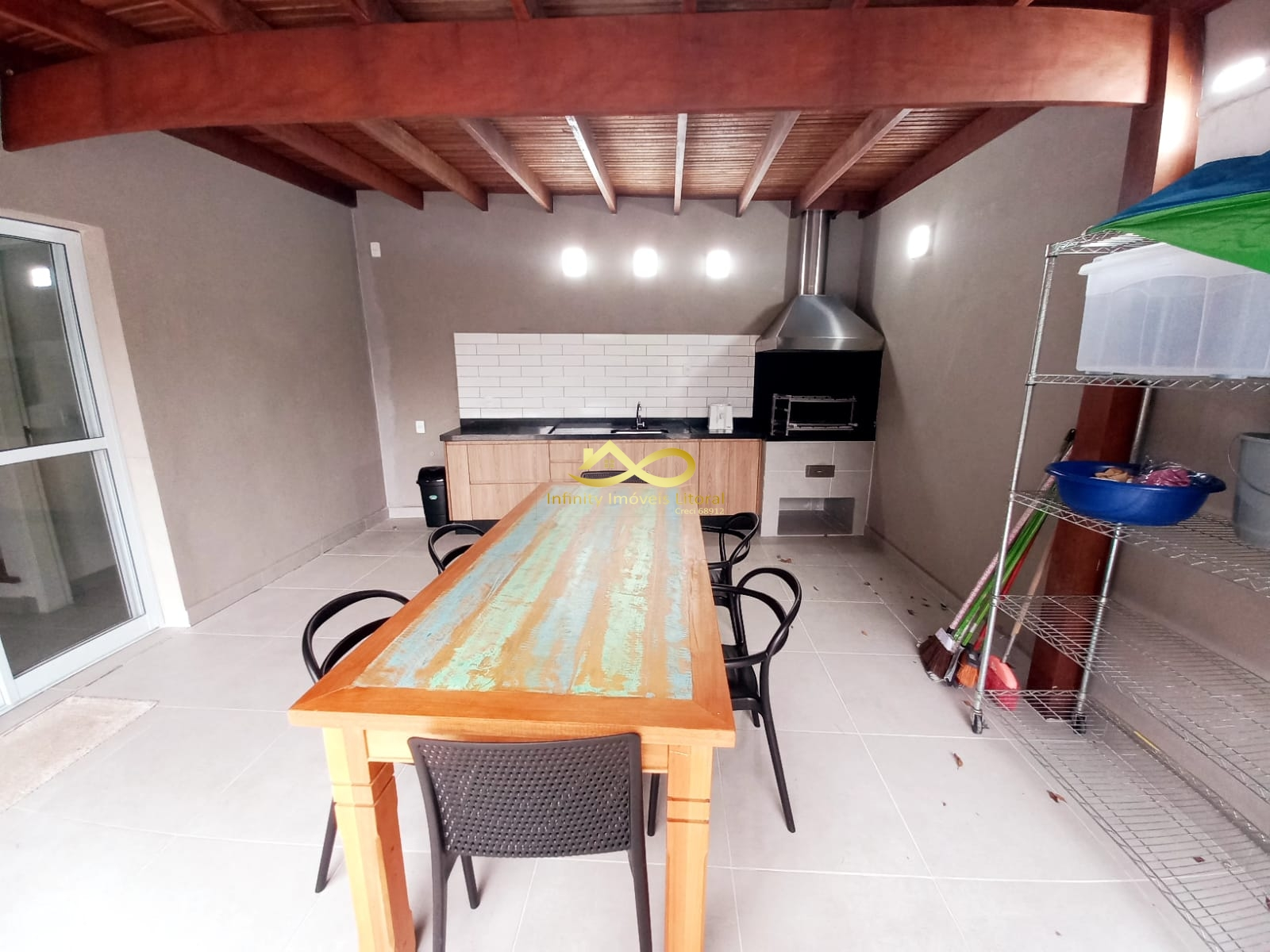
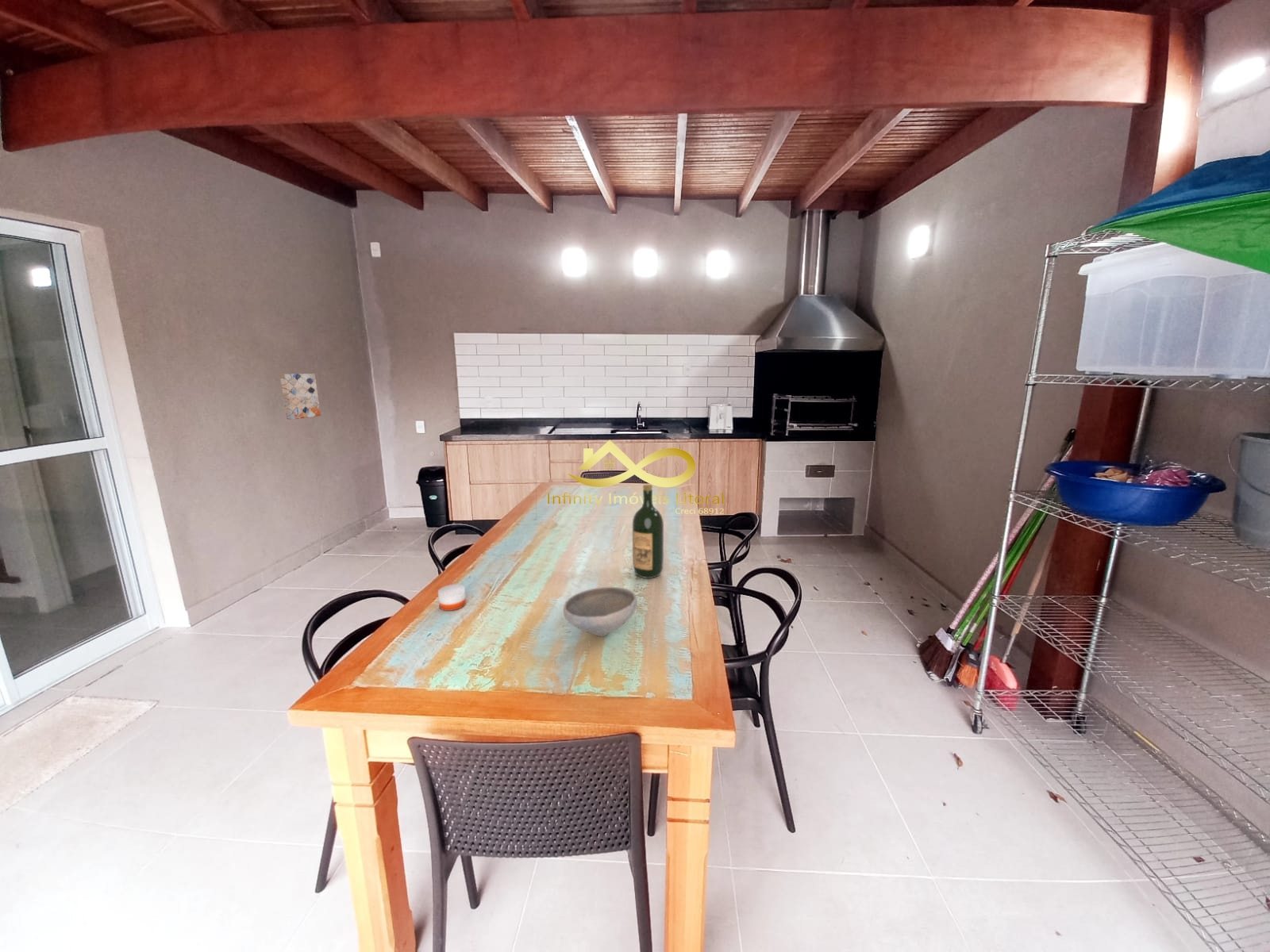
+ bowl (600, 615)
+ wall art (301, 396)
+ wine bottle (648, 530)
+ candle (451, 589)
